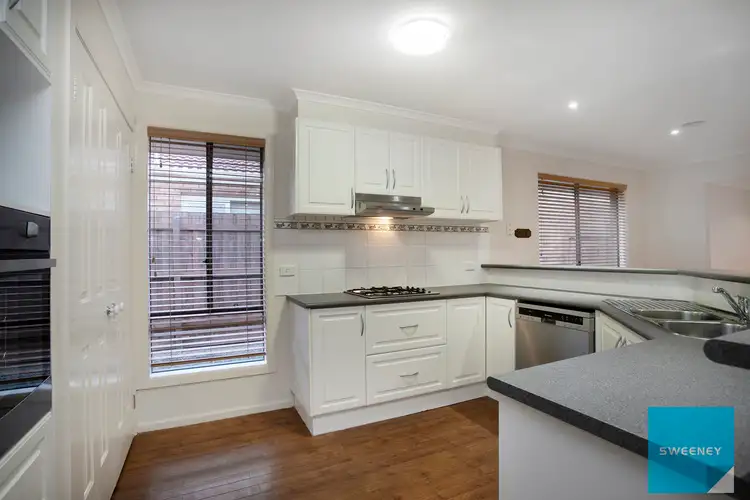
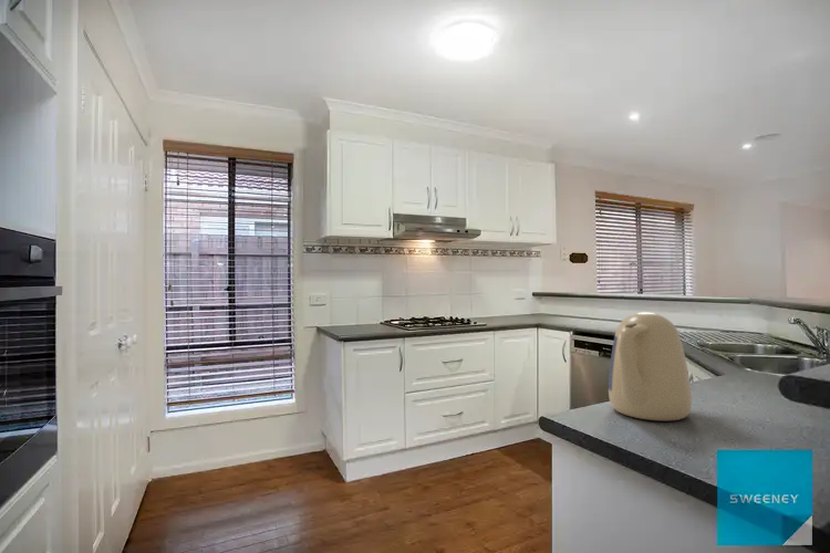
+ kettle (645, 362)
